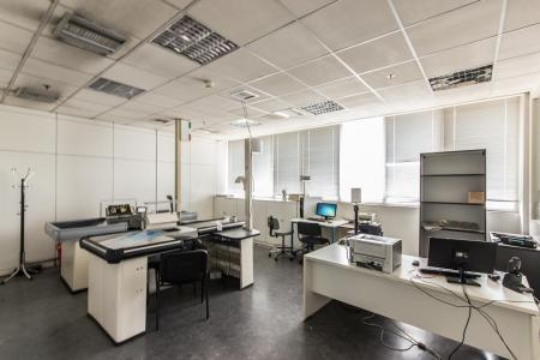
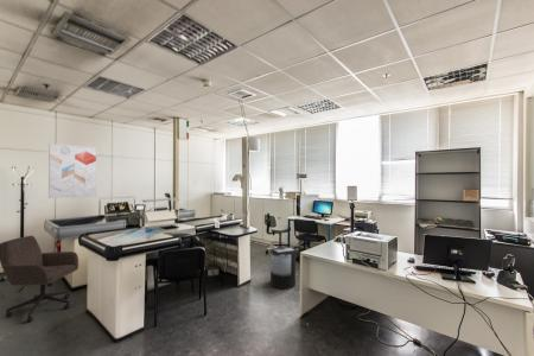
+ wall art (74, 171)
+ office chair (40, 273)
+ trash can (282, 267)
